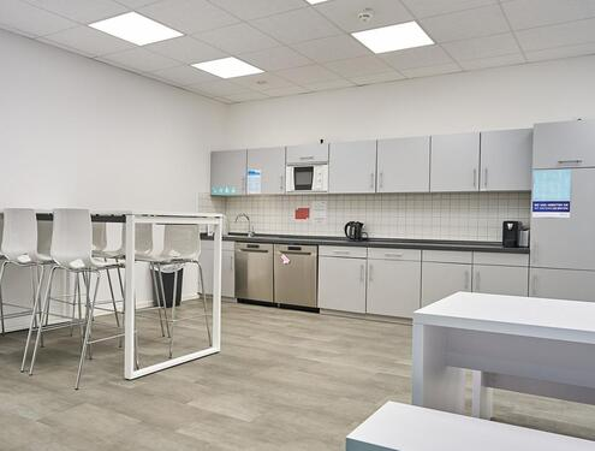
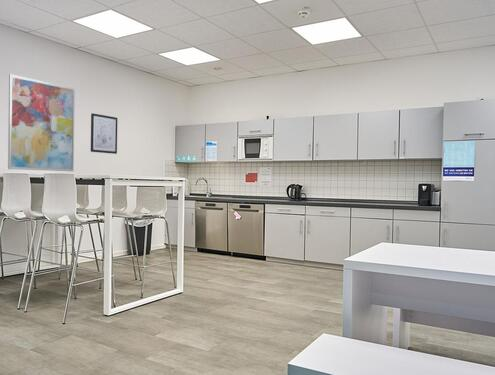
+ wall art (104, 134)
+ wall art (43, 126)
